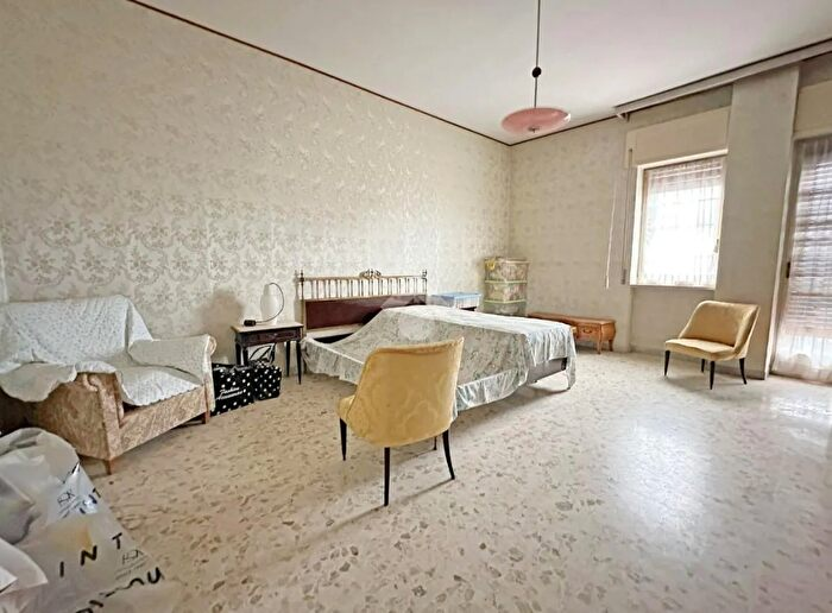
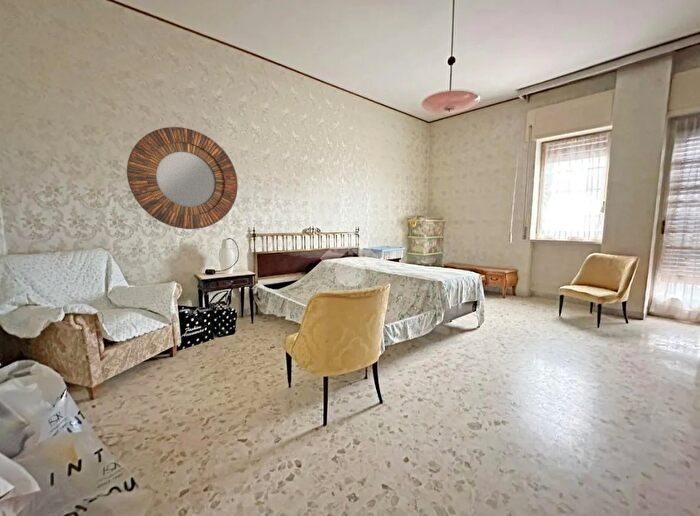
+ home mirror (187, 179)
